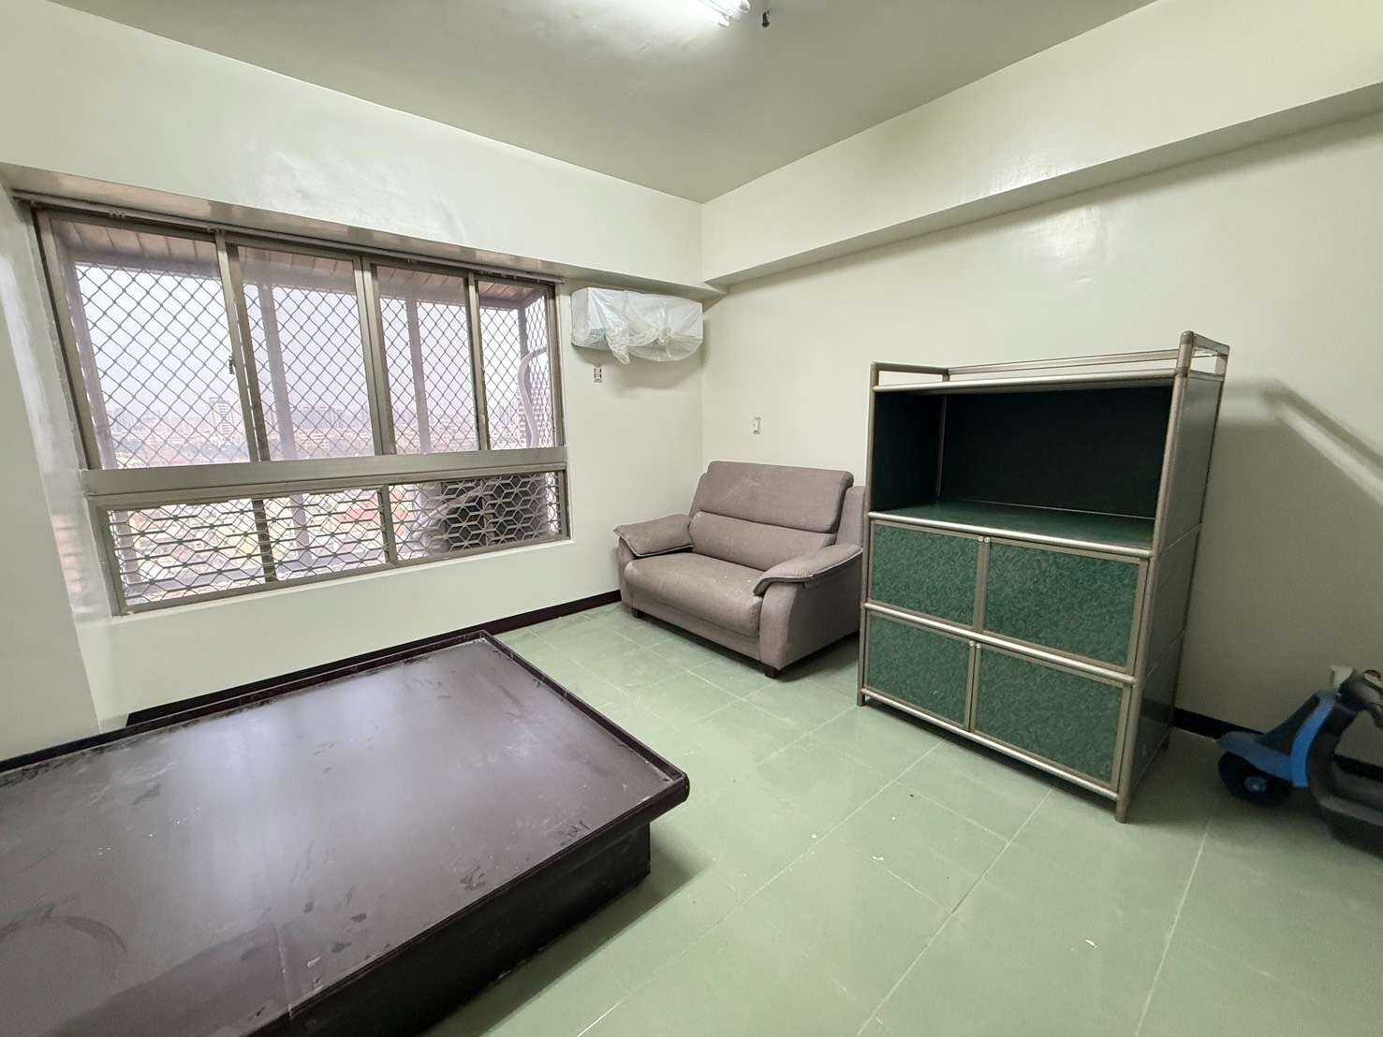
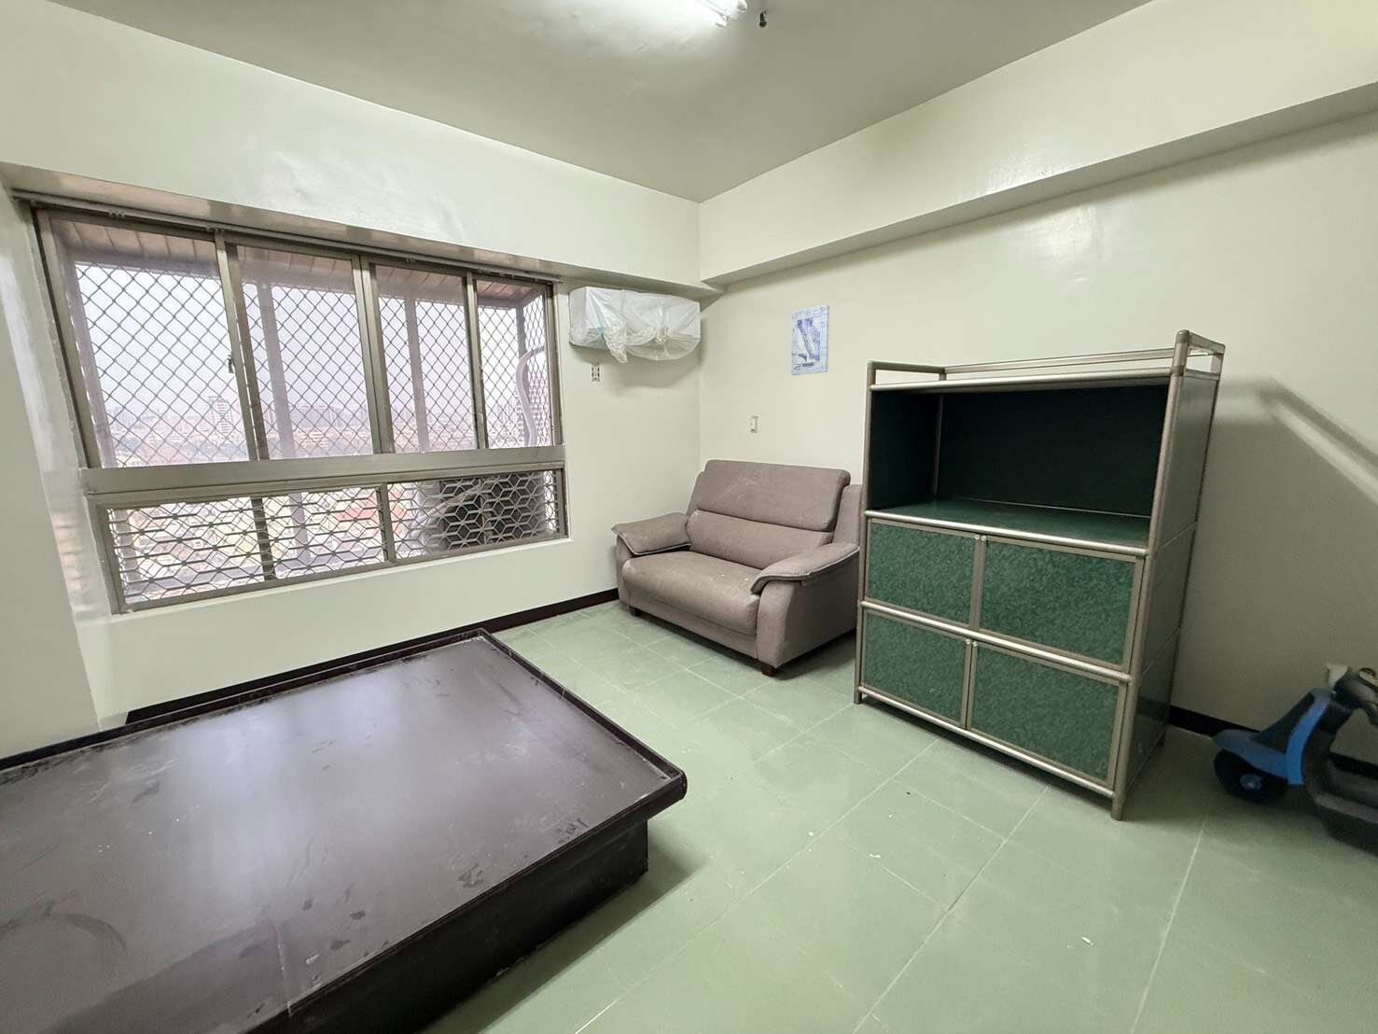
+ wall art (809, 341)
